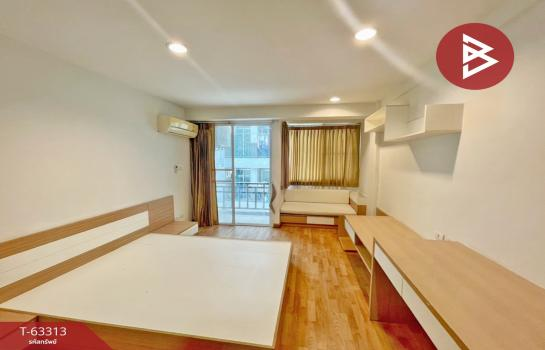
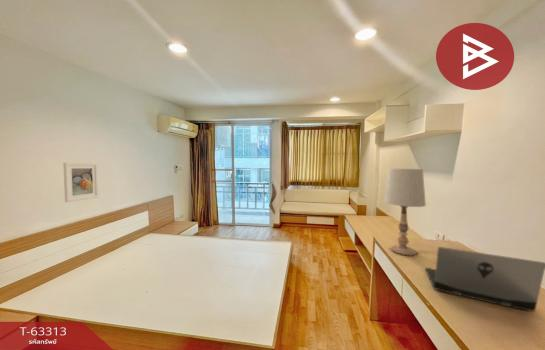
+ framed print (82, 181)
+ table lamp (403, 210)
+ laptop (473, 267)
